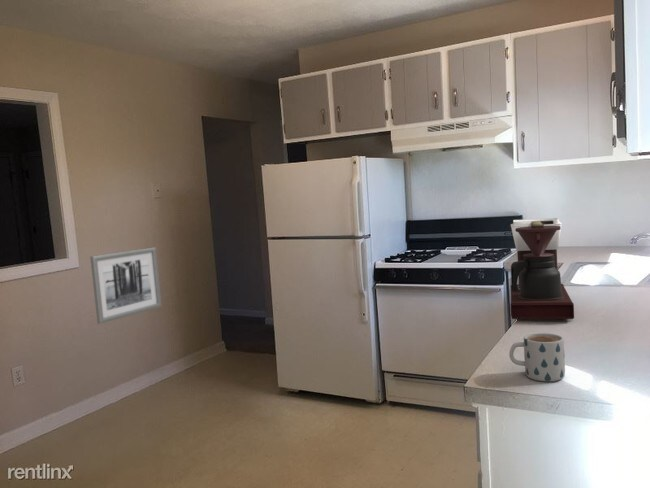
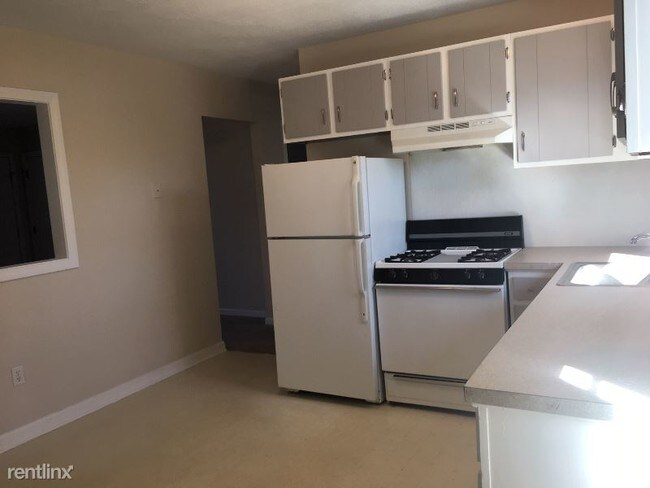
- wall art (128, 283)
- coffee maker (537, 264)
- mug (536, 356)
